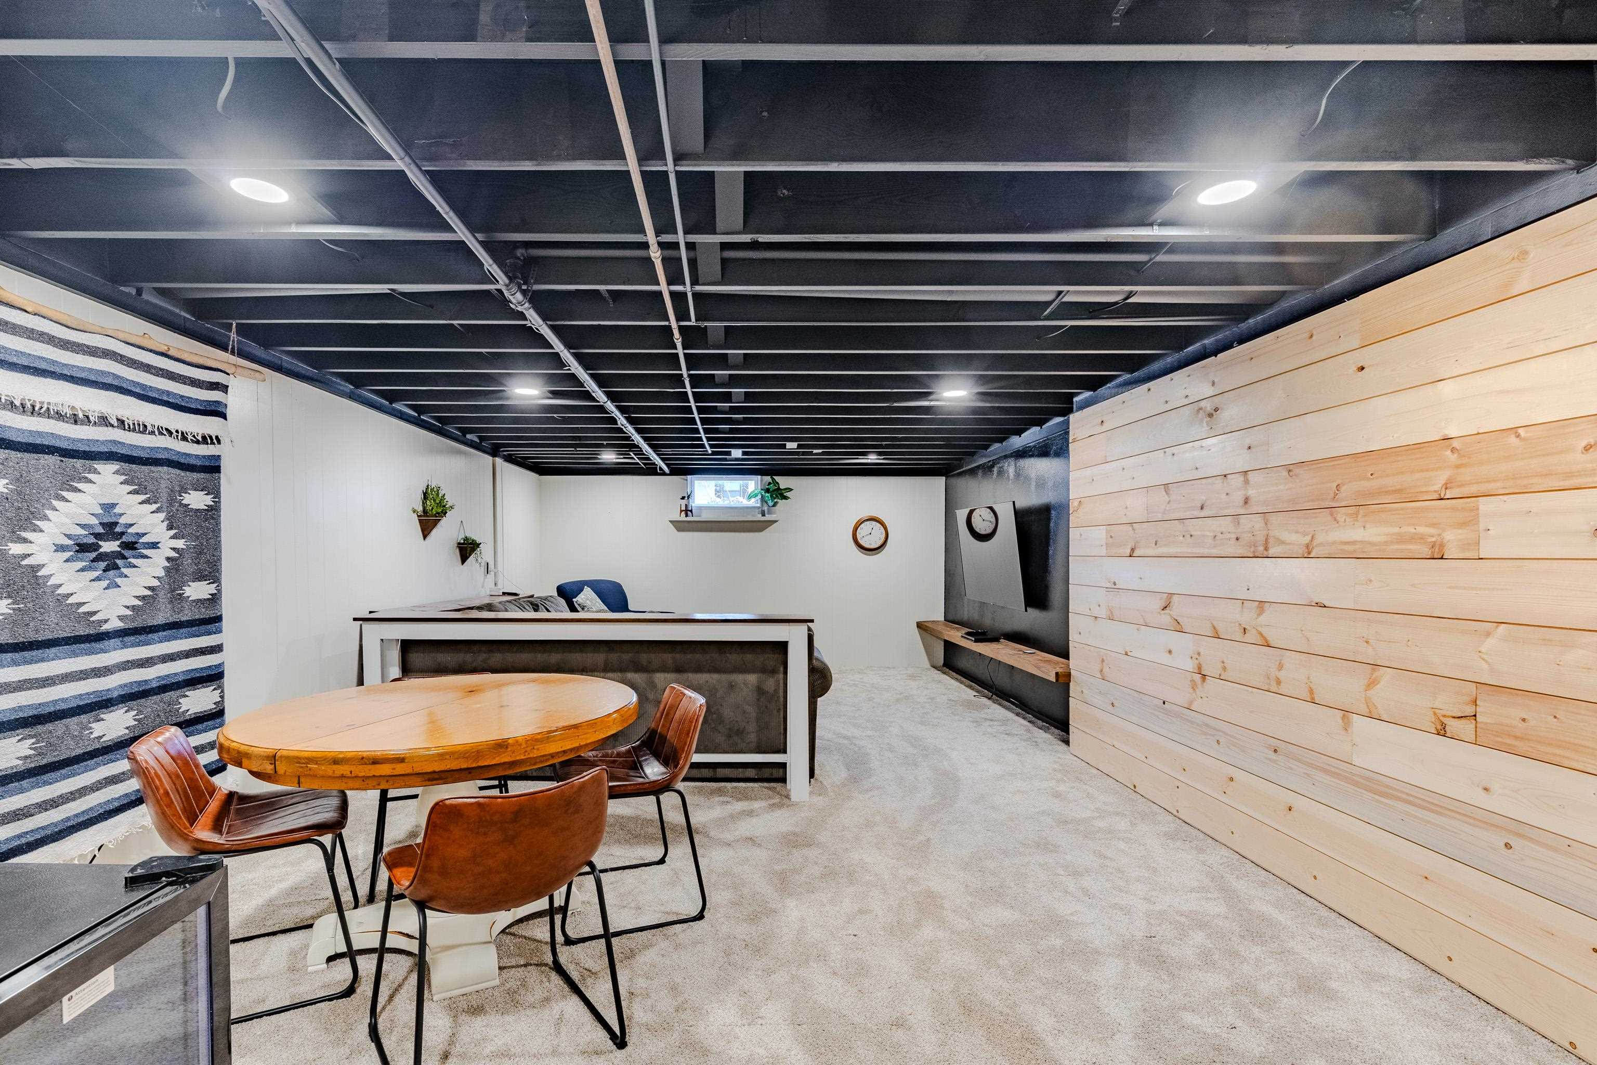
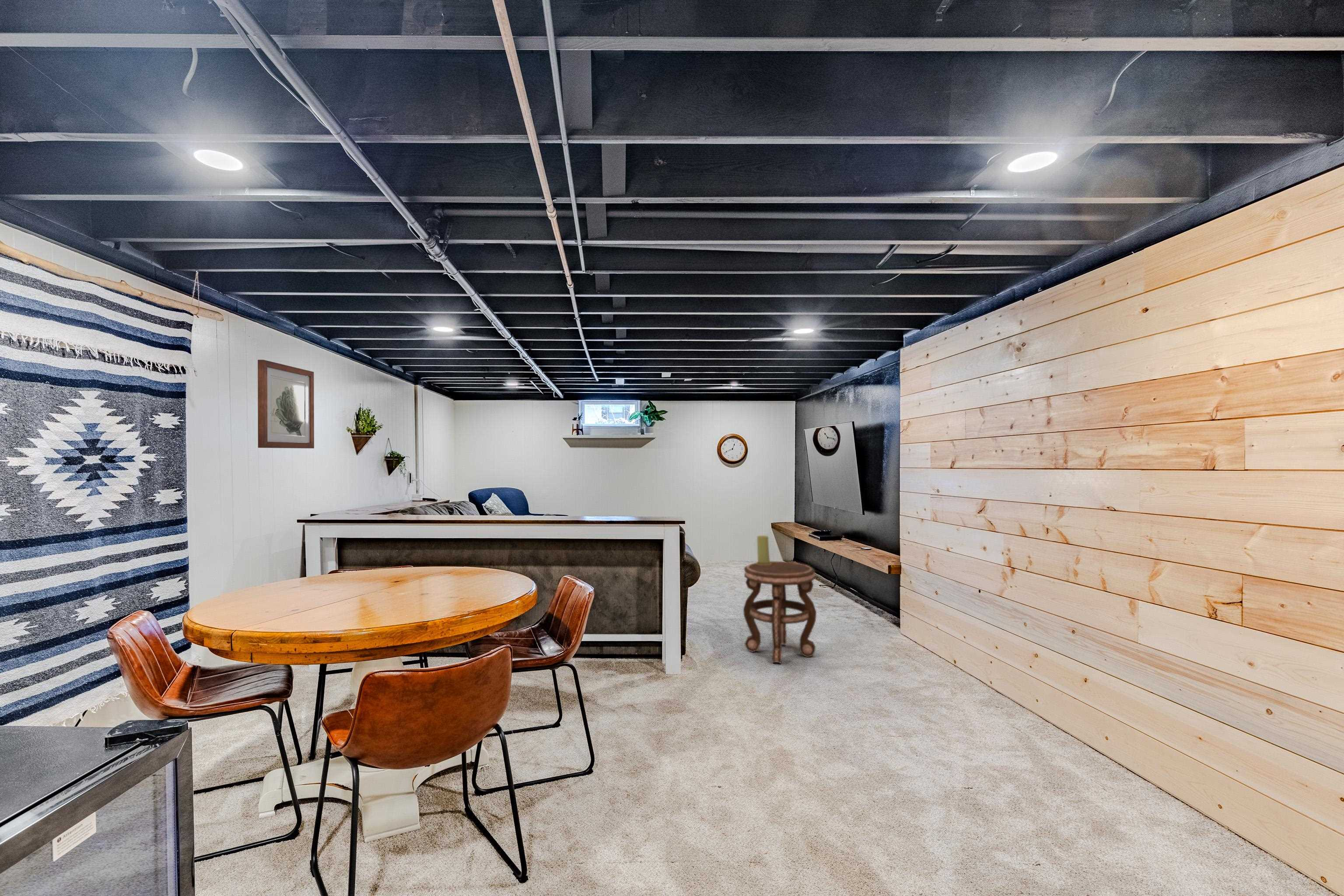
+ side table (779, 610)
+ candle (763, 549)
+ wall art (288, 407)
